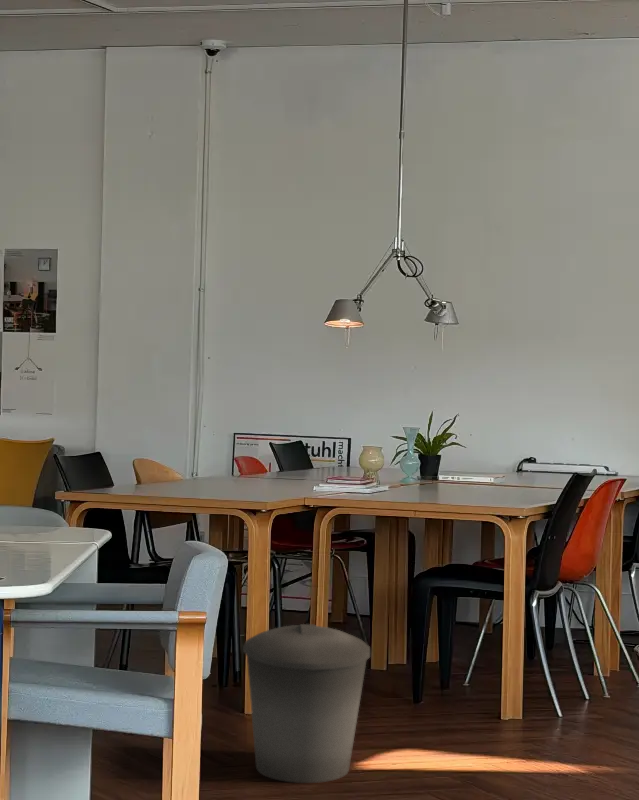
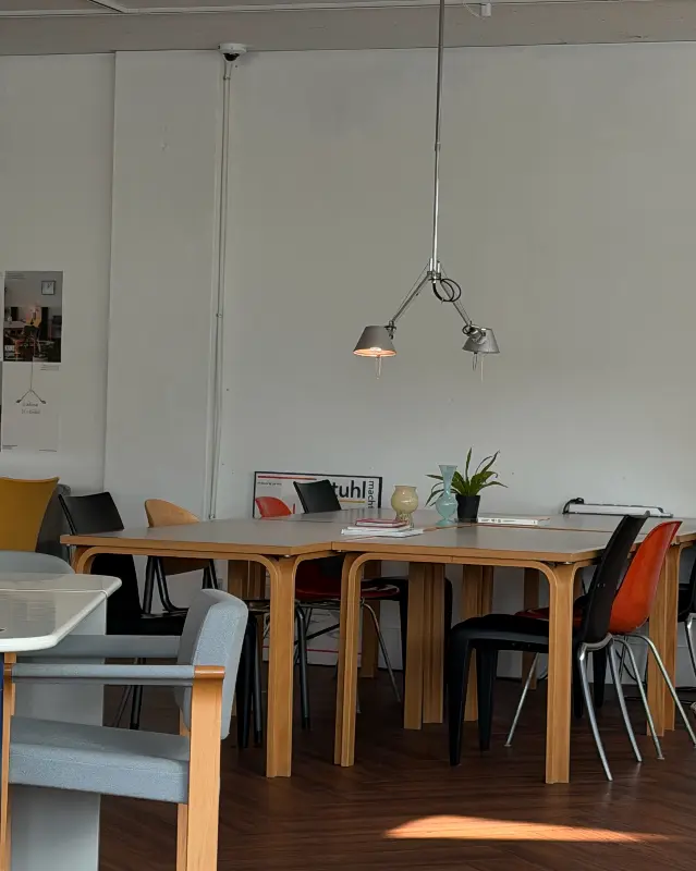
- trash can (305, 696)
